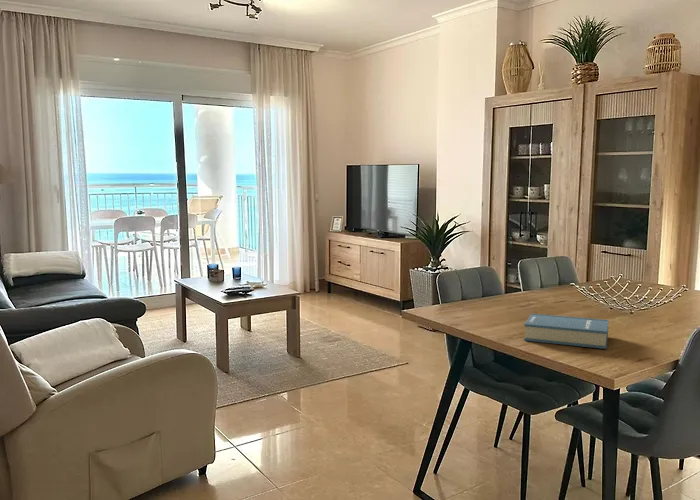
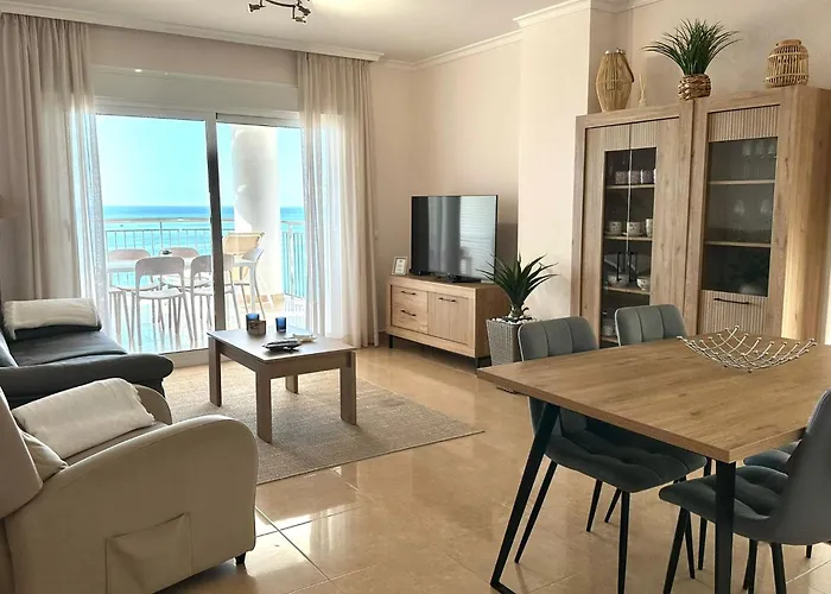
- hardback book (566, 329)
